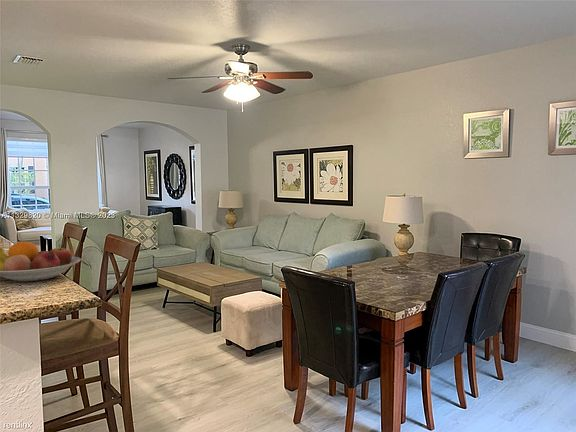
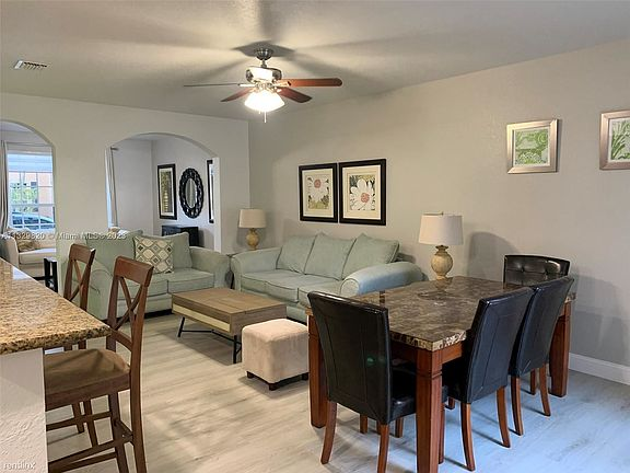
- fruit bowl (34, 259)
